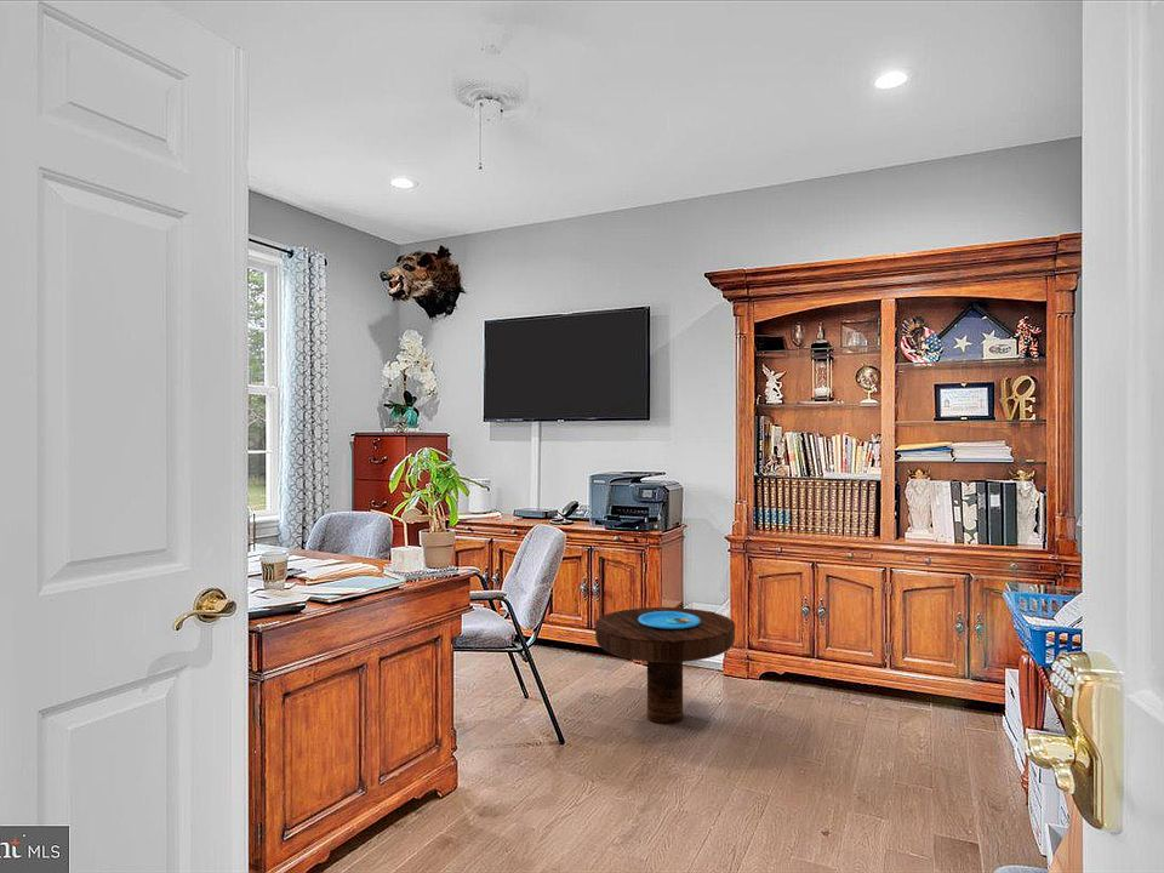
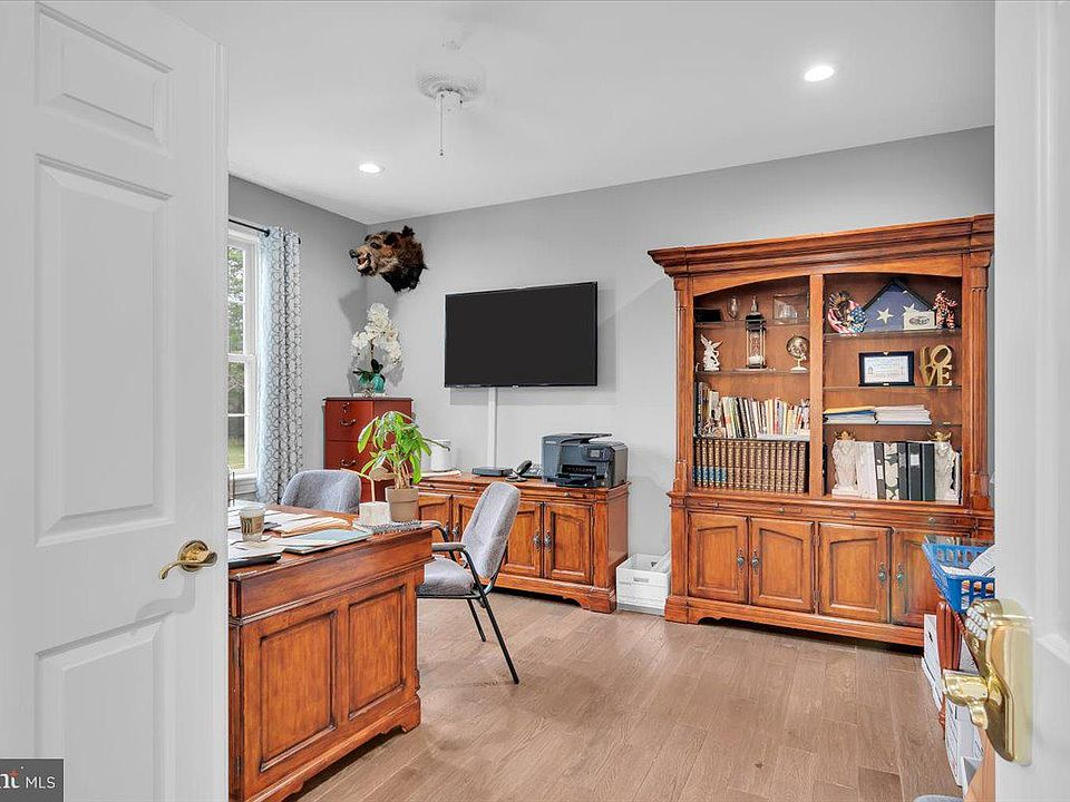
- side table (664, 667)
